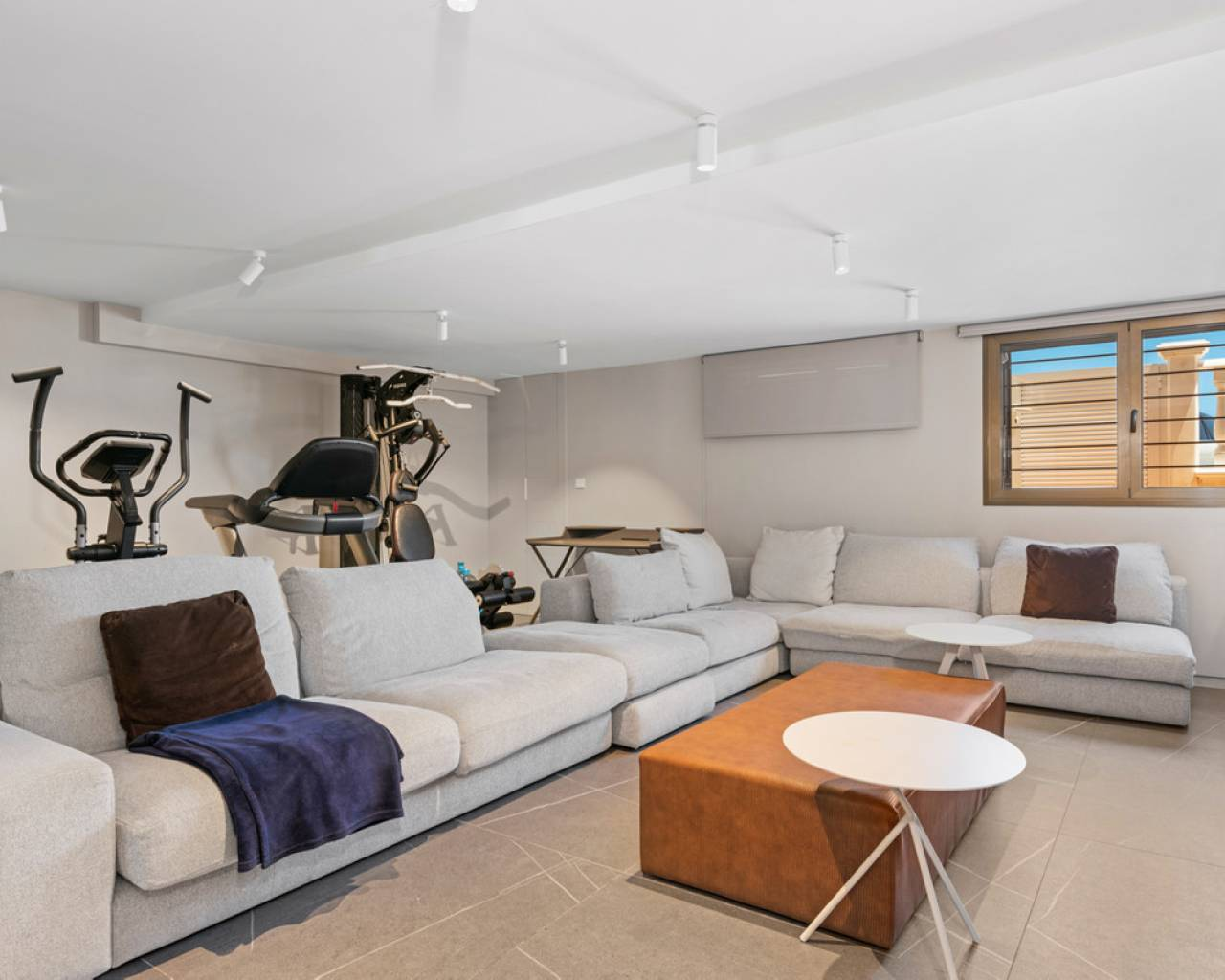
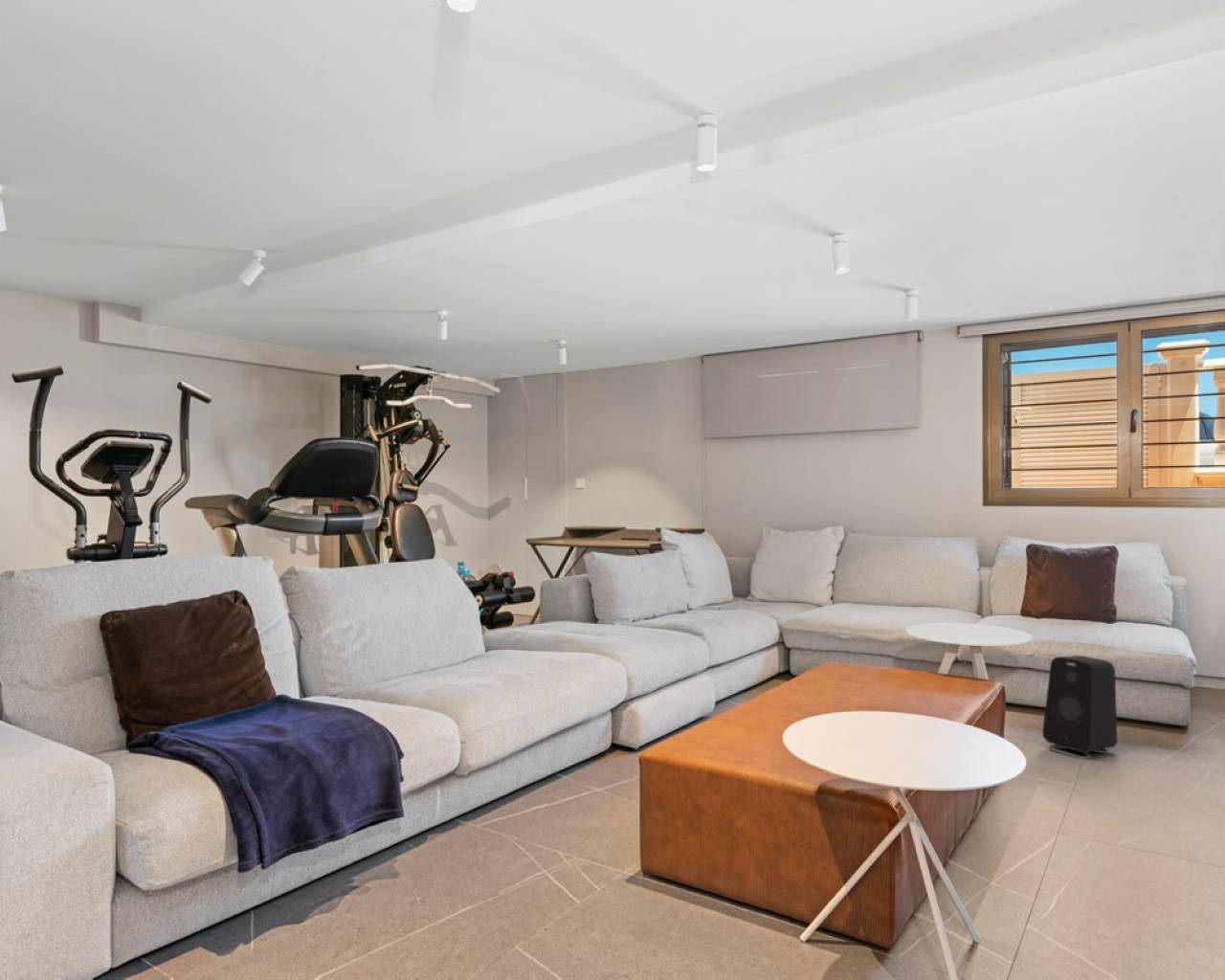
+ speaker (1080, 703)
